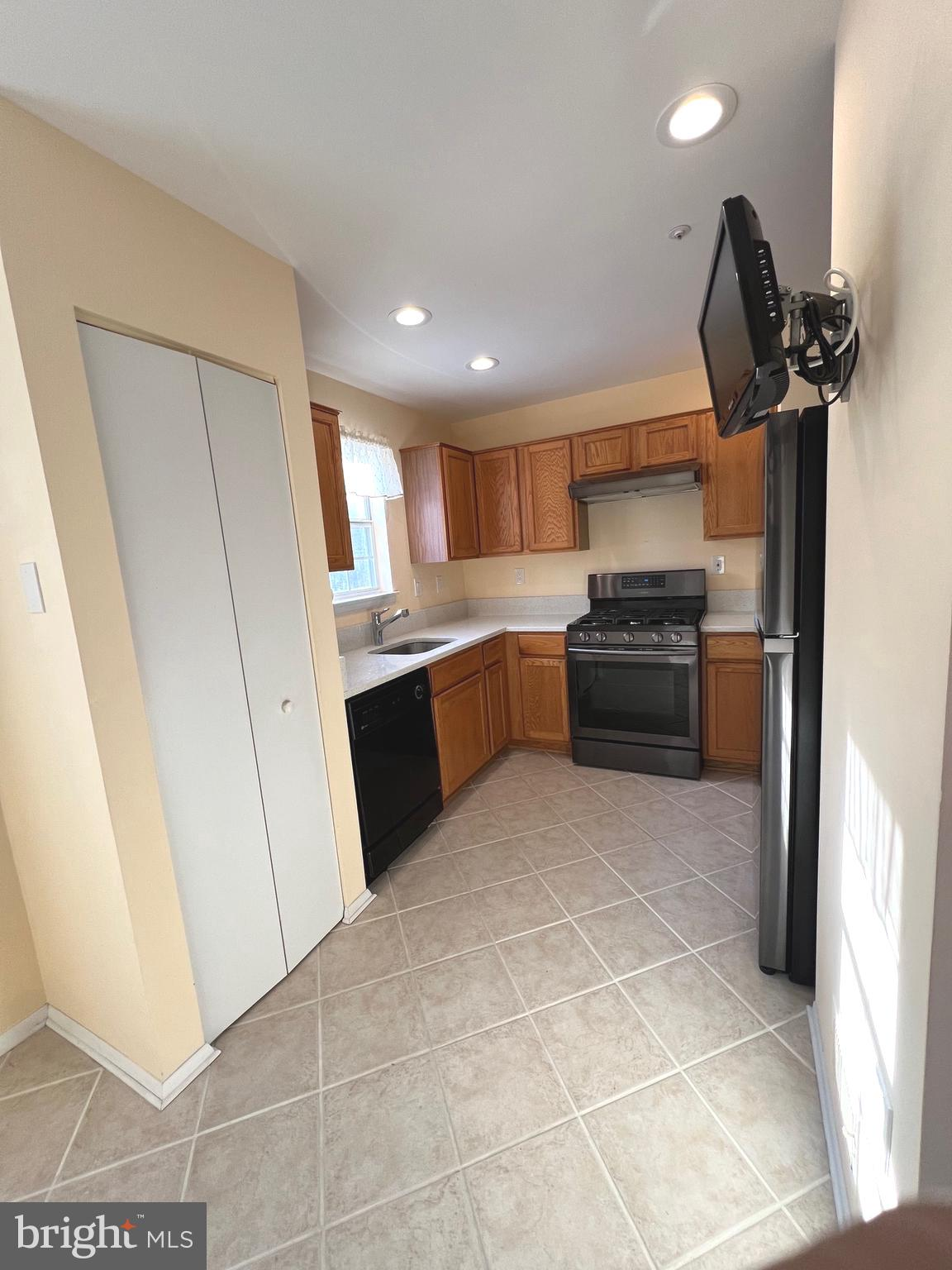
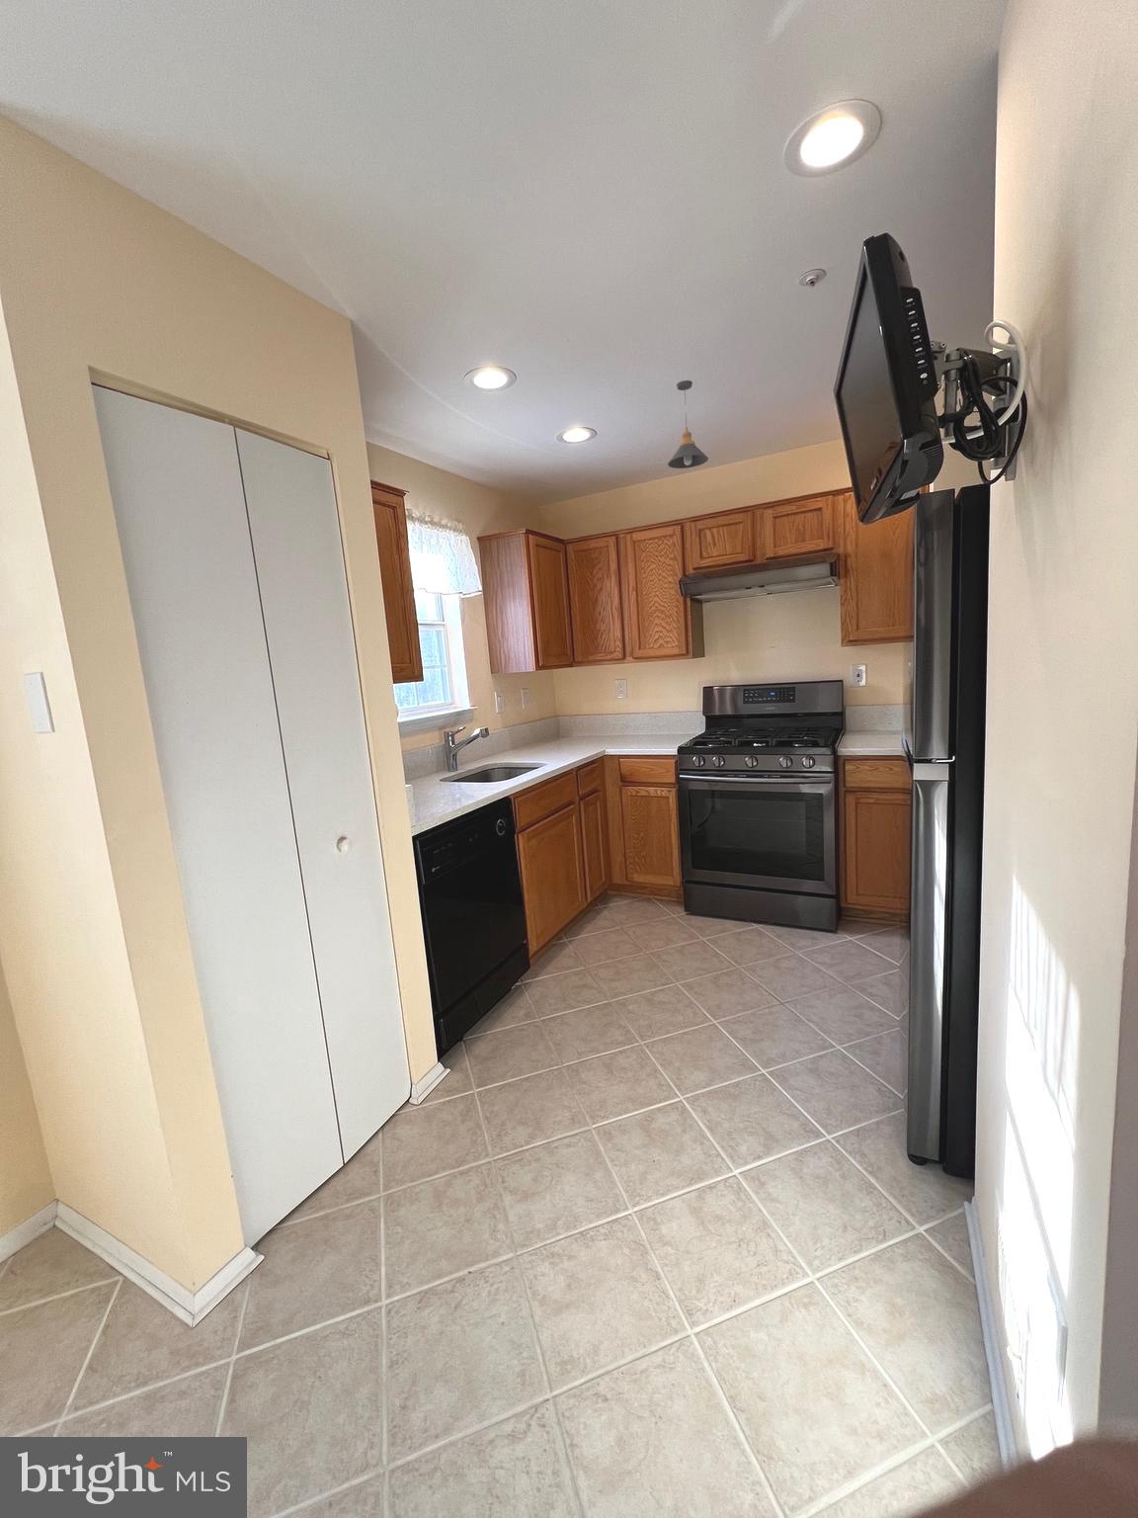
+ pendant light (686, 423)
